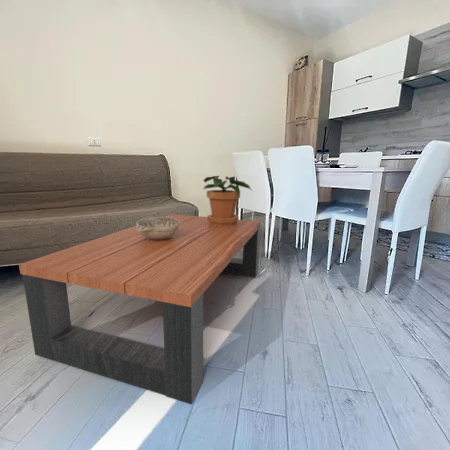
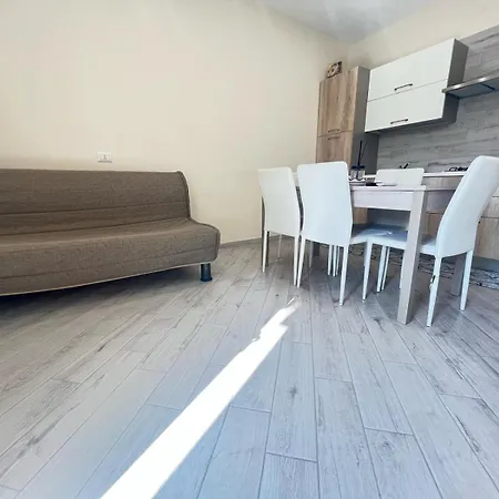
- potted plant (227, 200)
- decorative bowl (158, 229)
- coffee table (177, 270)
